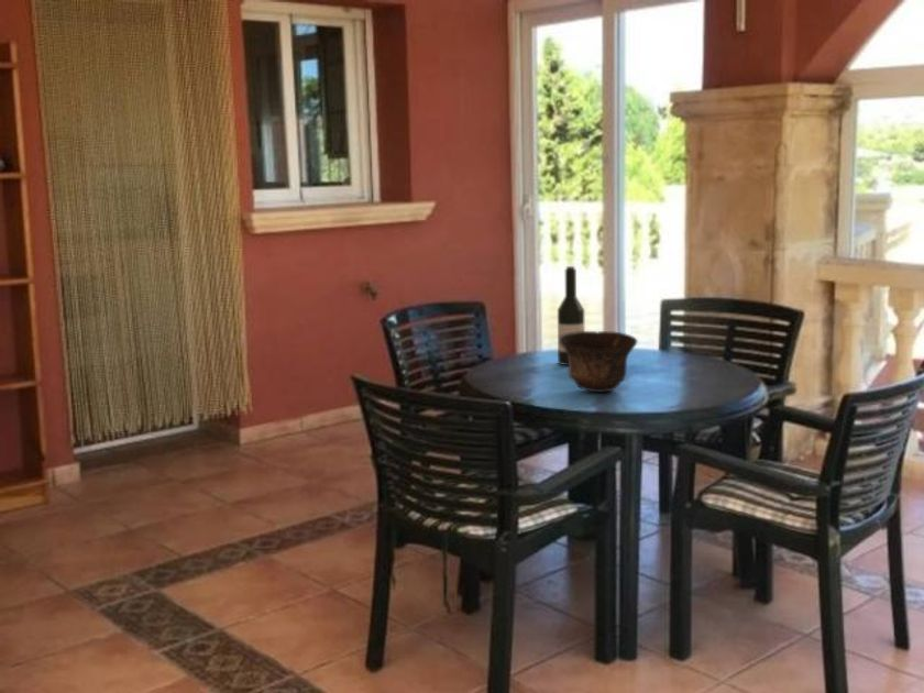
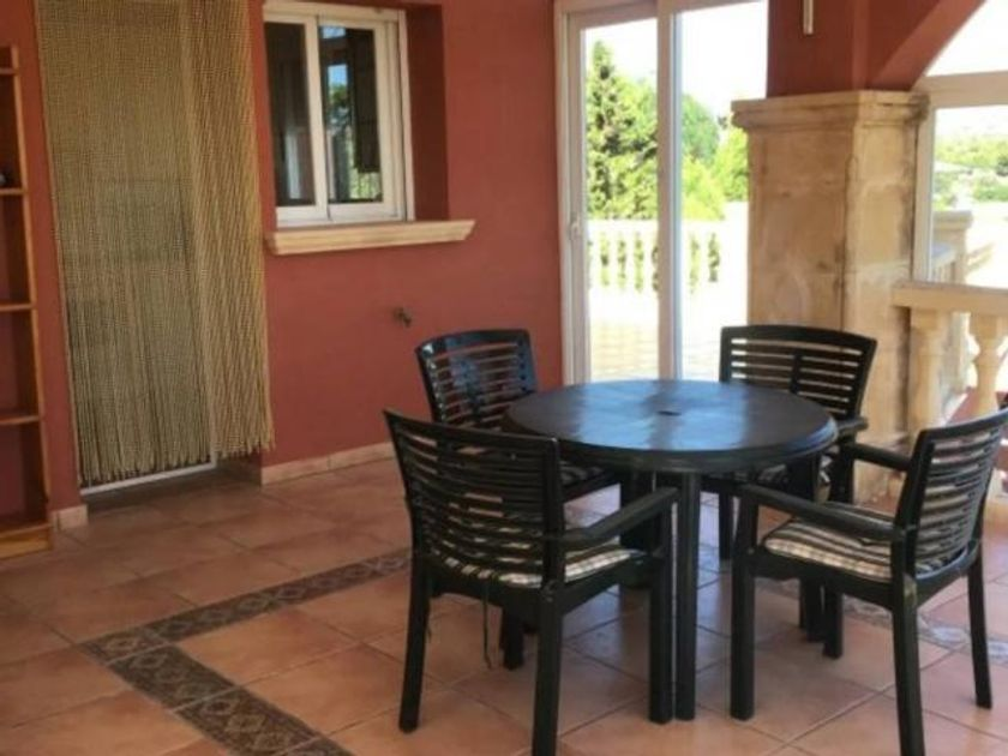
- wine bottle (571, 315)
- bowl (597, 363)
